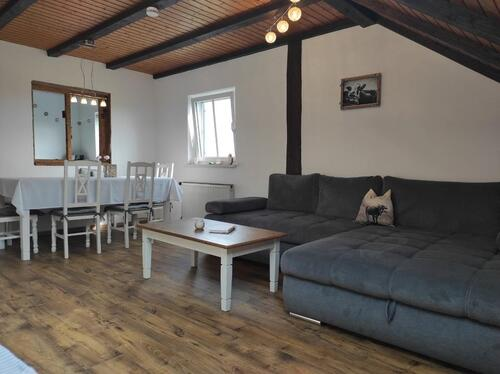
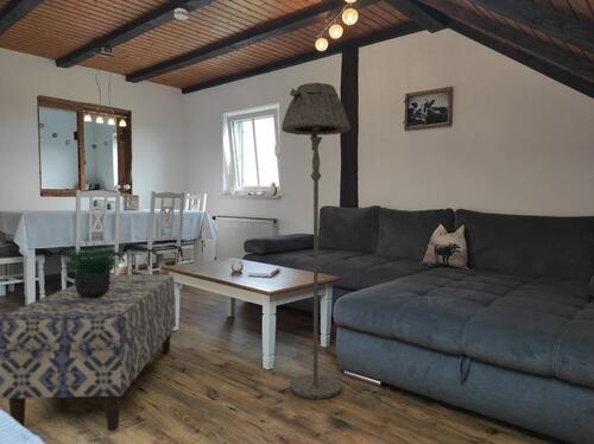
+ bench (106, 337)
+ floor lamp (315, 239)
+ potted plant (91, 259)
